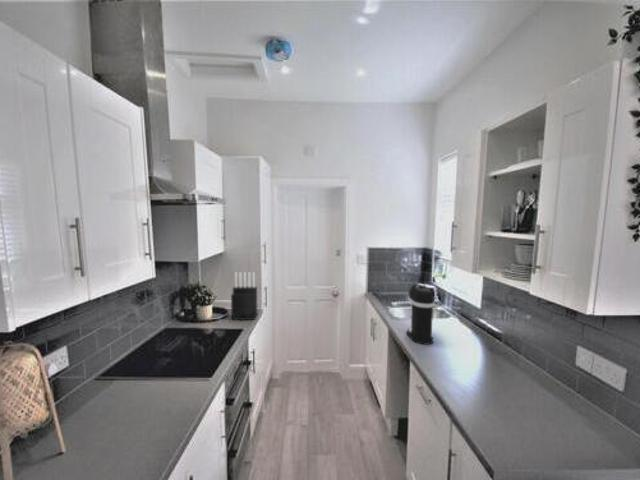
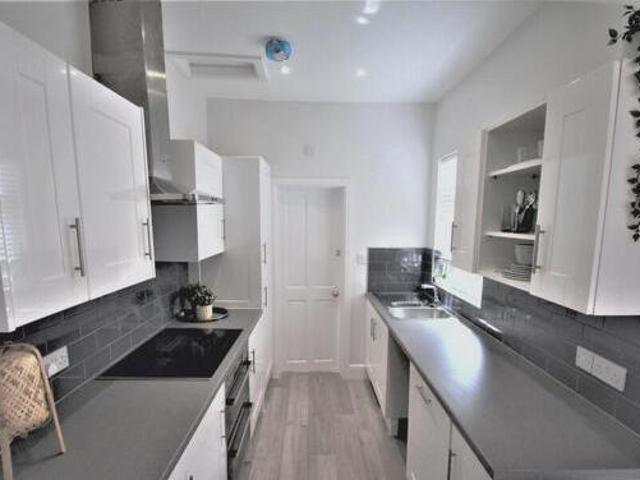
- coffee maker (420, 311)
- knife block (244, 295)
